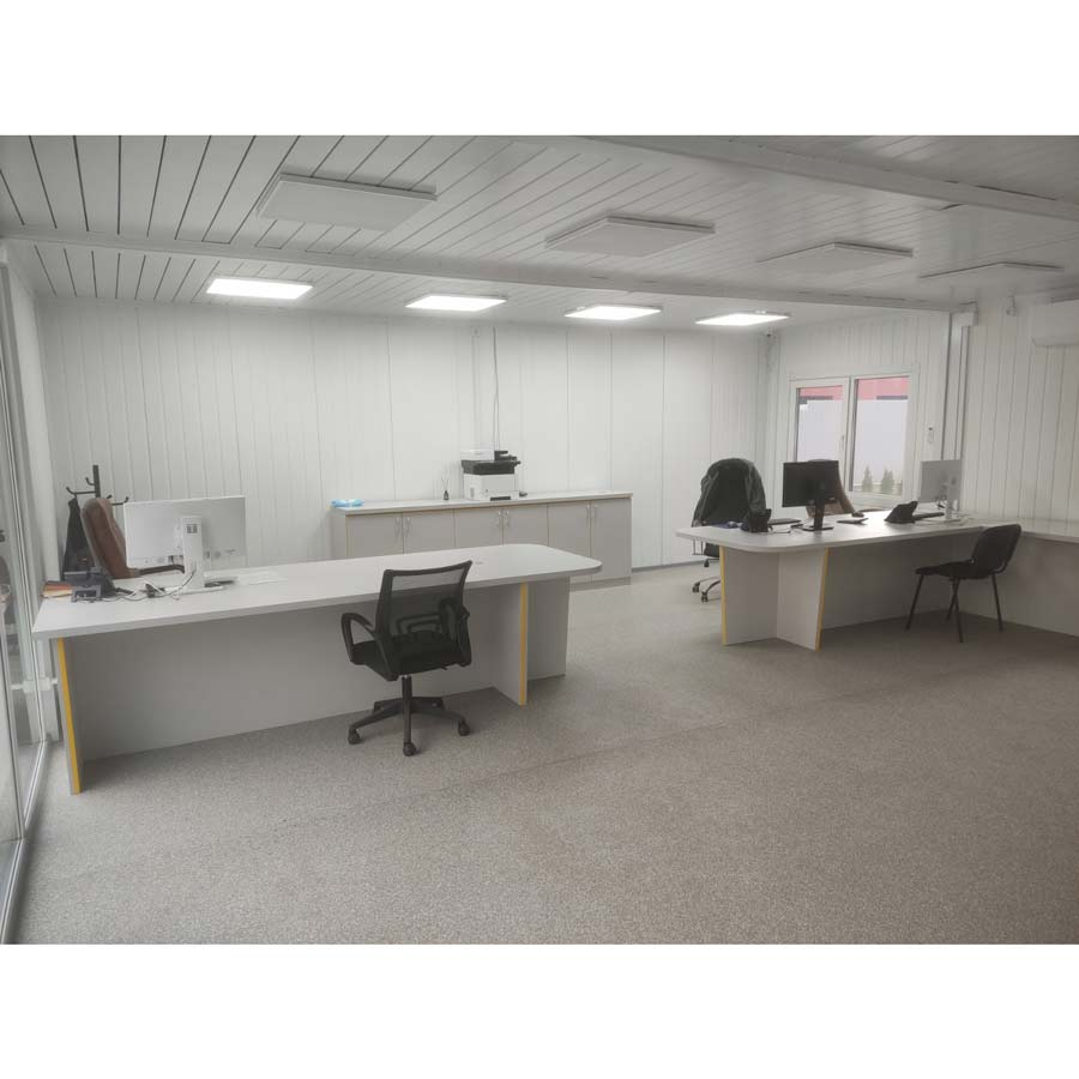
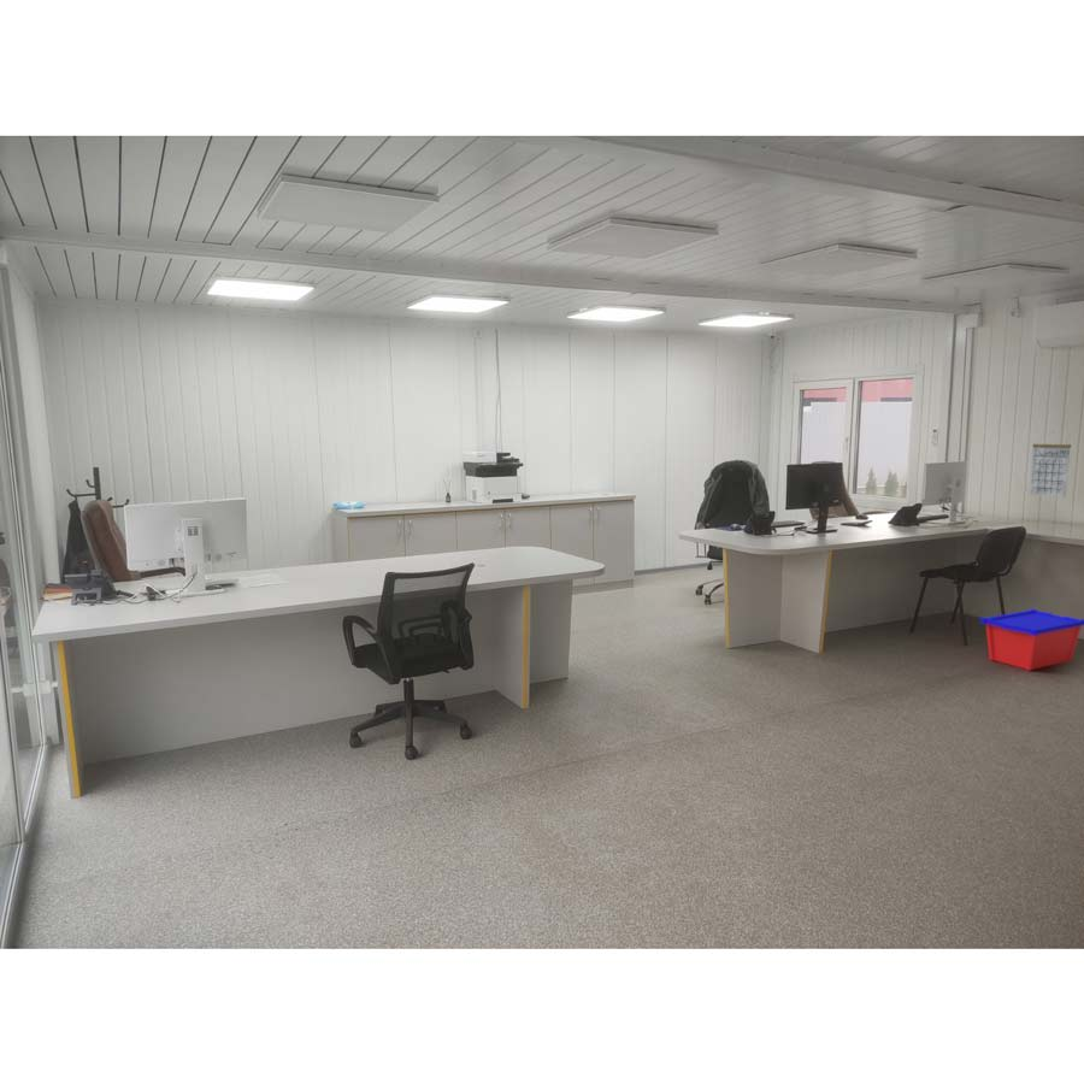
+ calendar (1049, 464)
+ storage bin (1031, 640)
